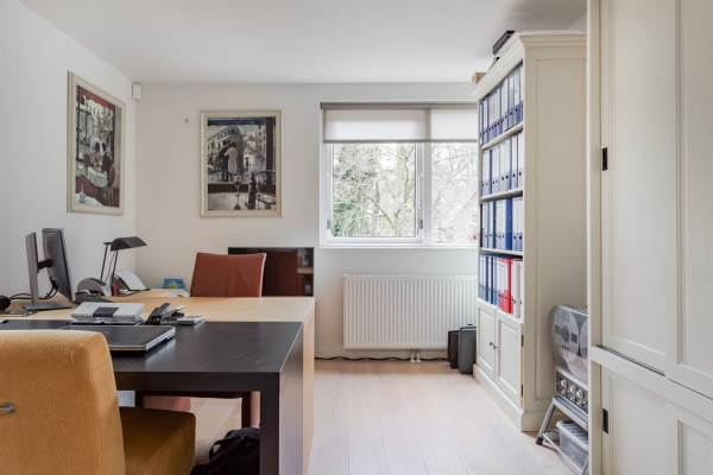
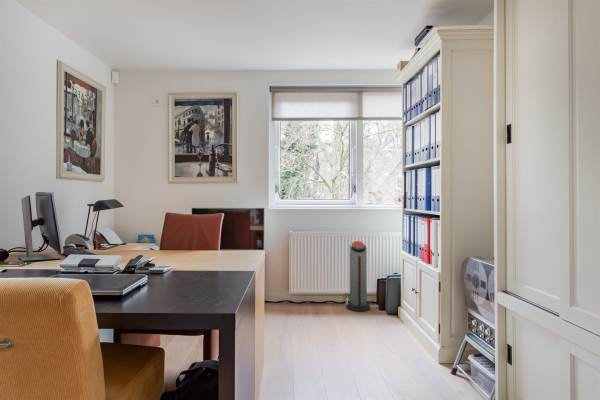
+ air purifier (358, 274)
